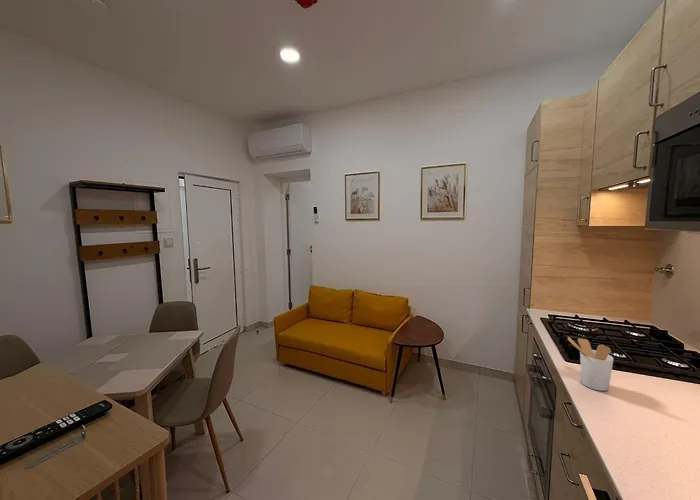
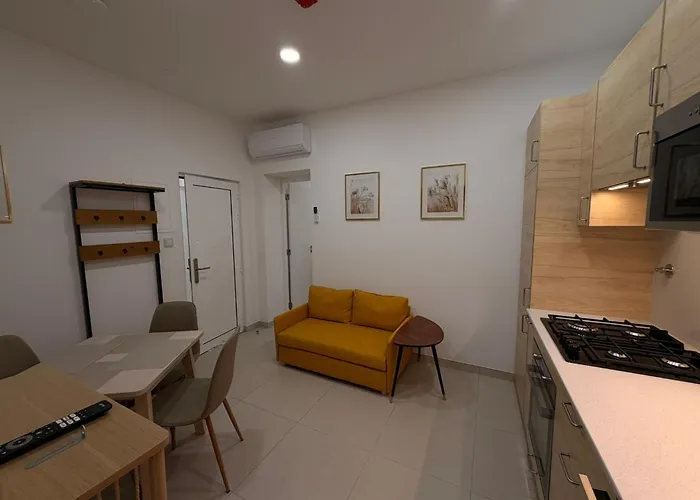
- utensil holder (587, 361)
